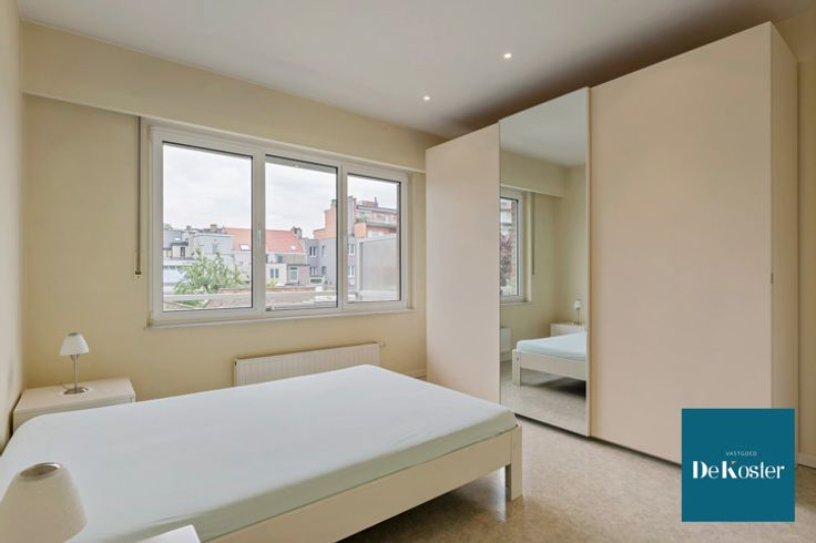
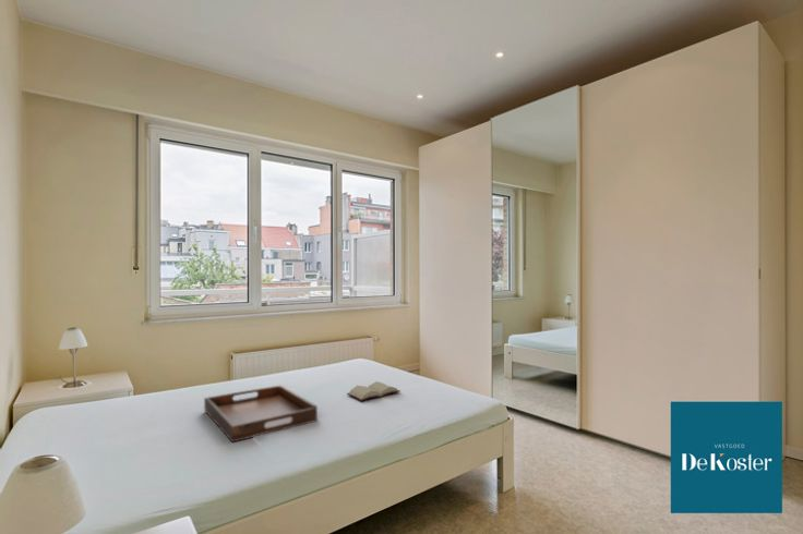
+ hardback book (373, 389)
+ serving tray (260, 409)
